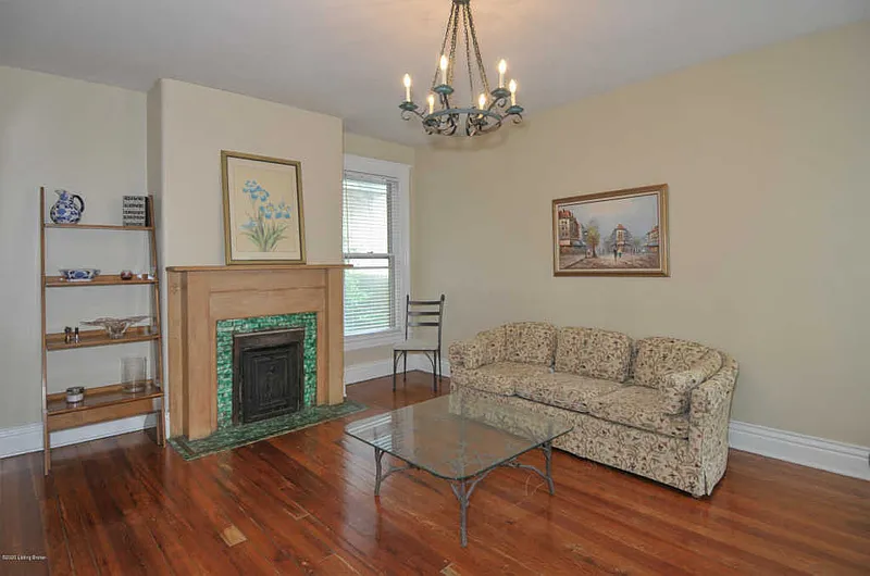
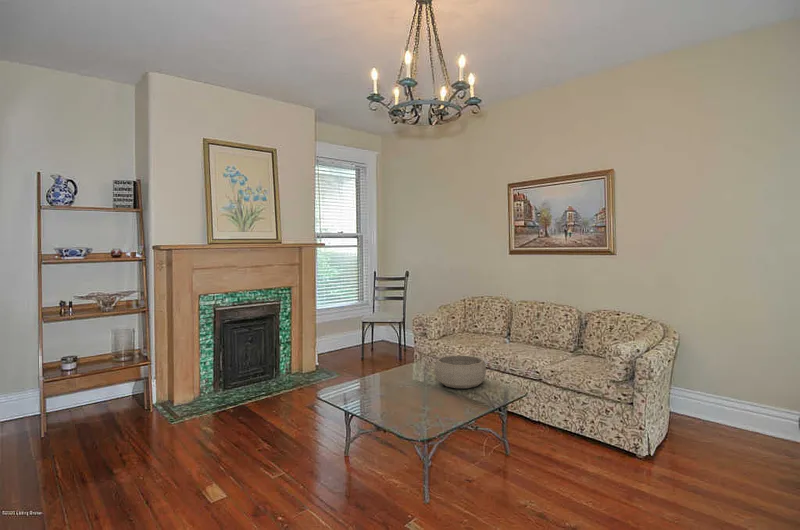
+ decorative bowl (460, 371)
